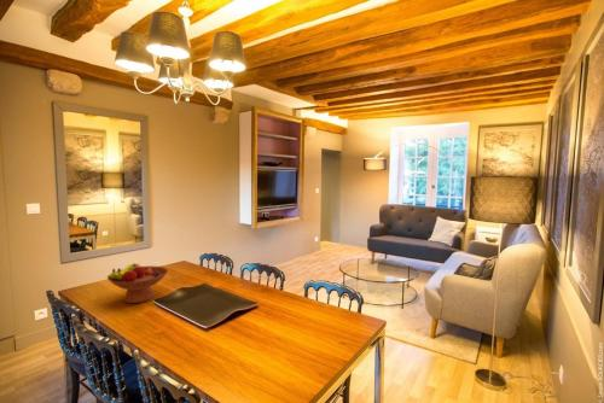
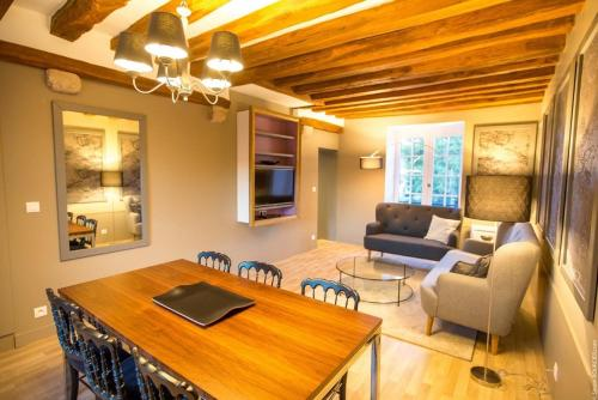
- fruit bowl (139, 281)
